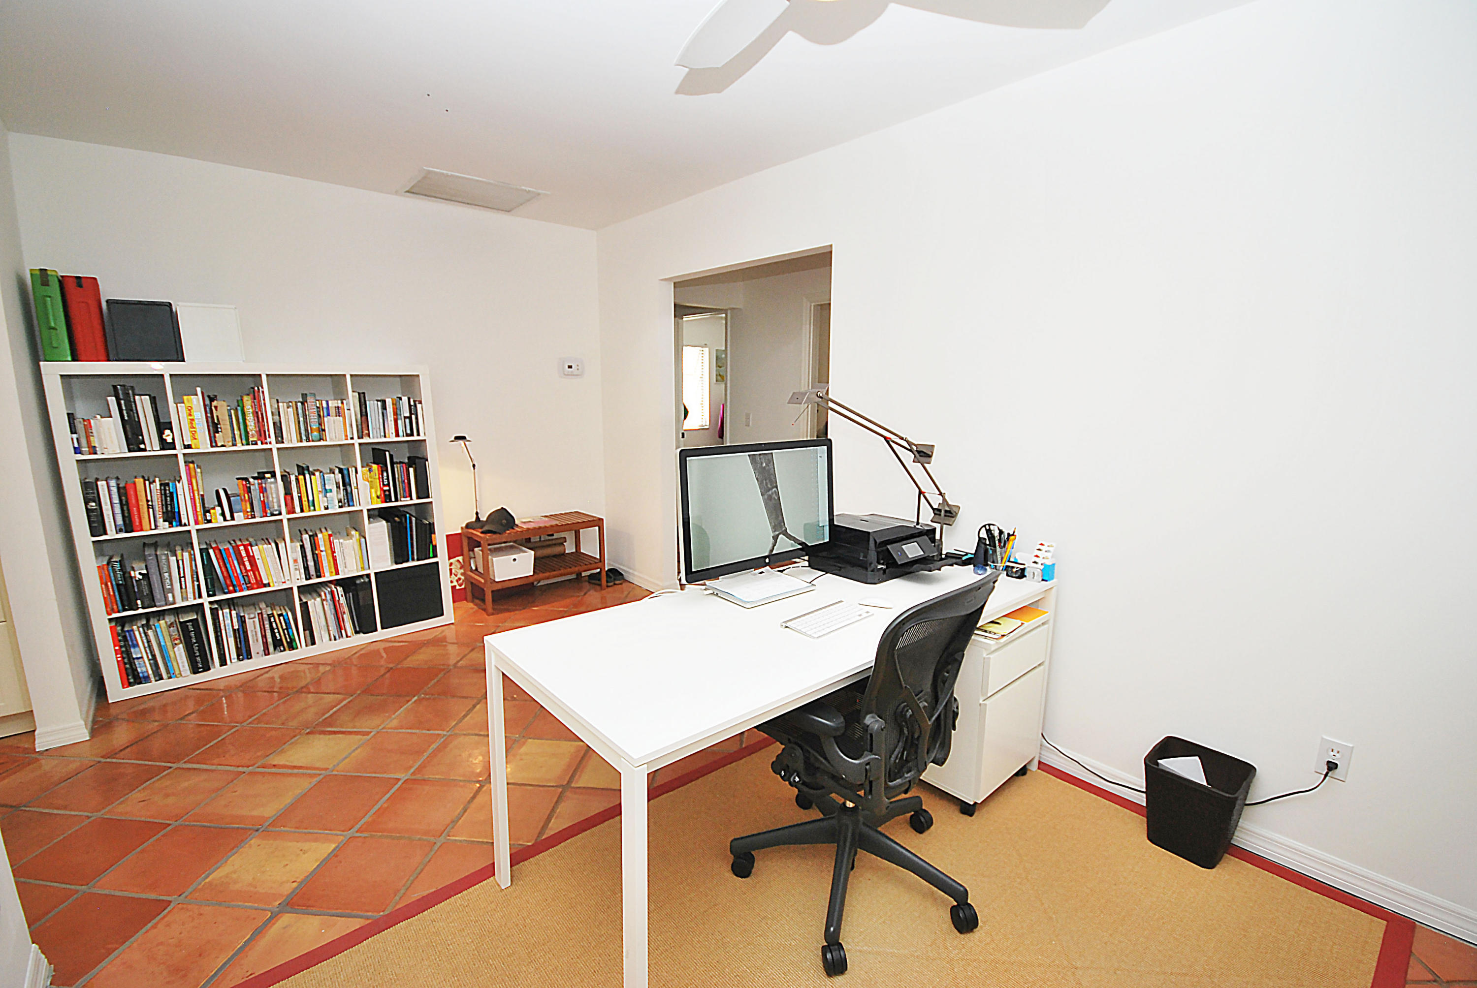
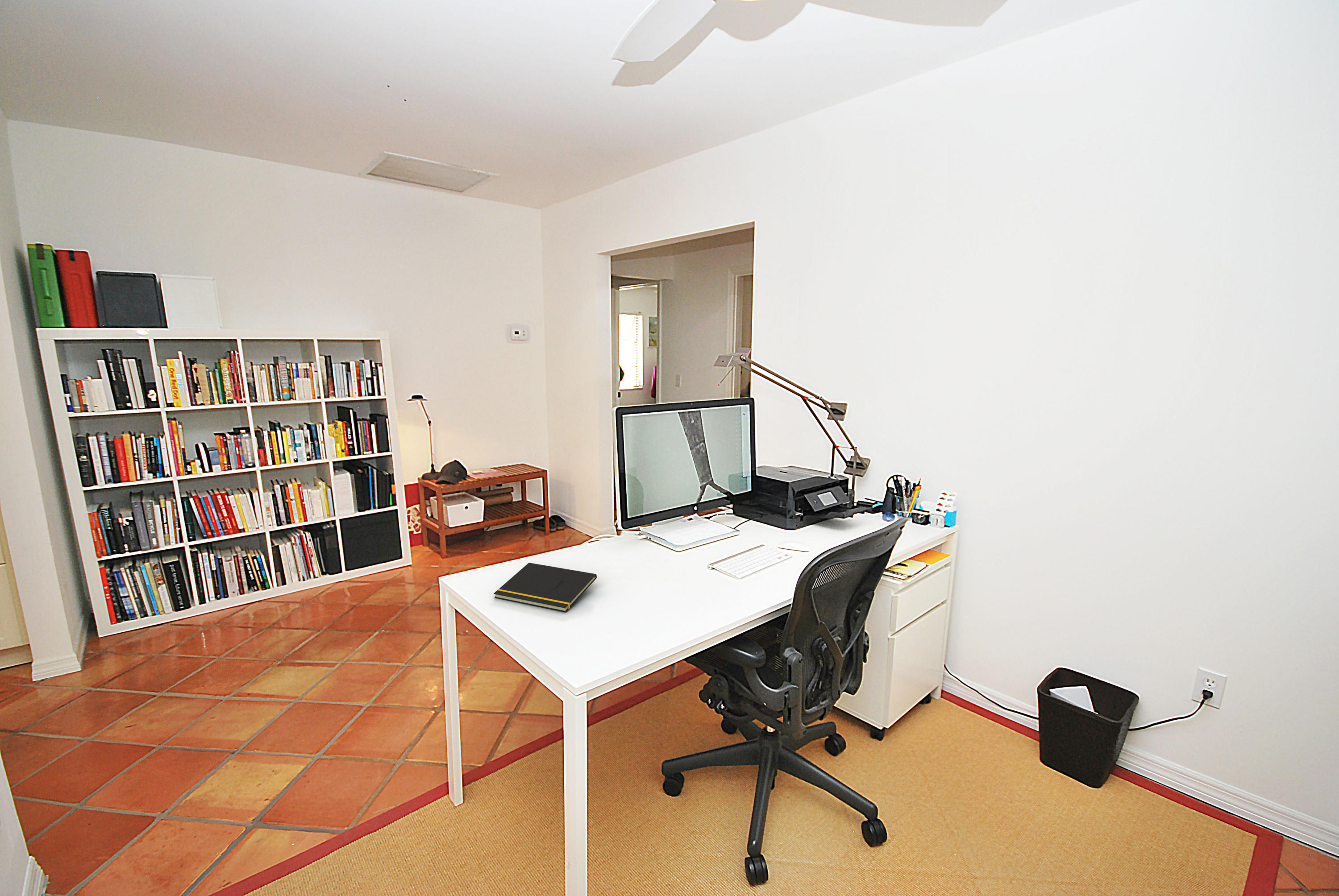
+ notepad (546, 585)
